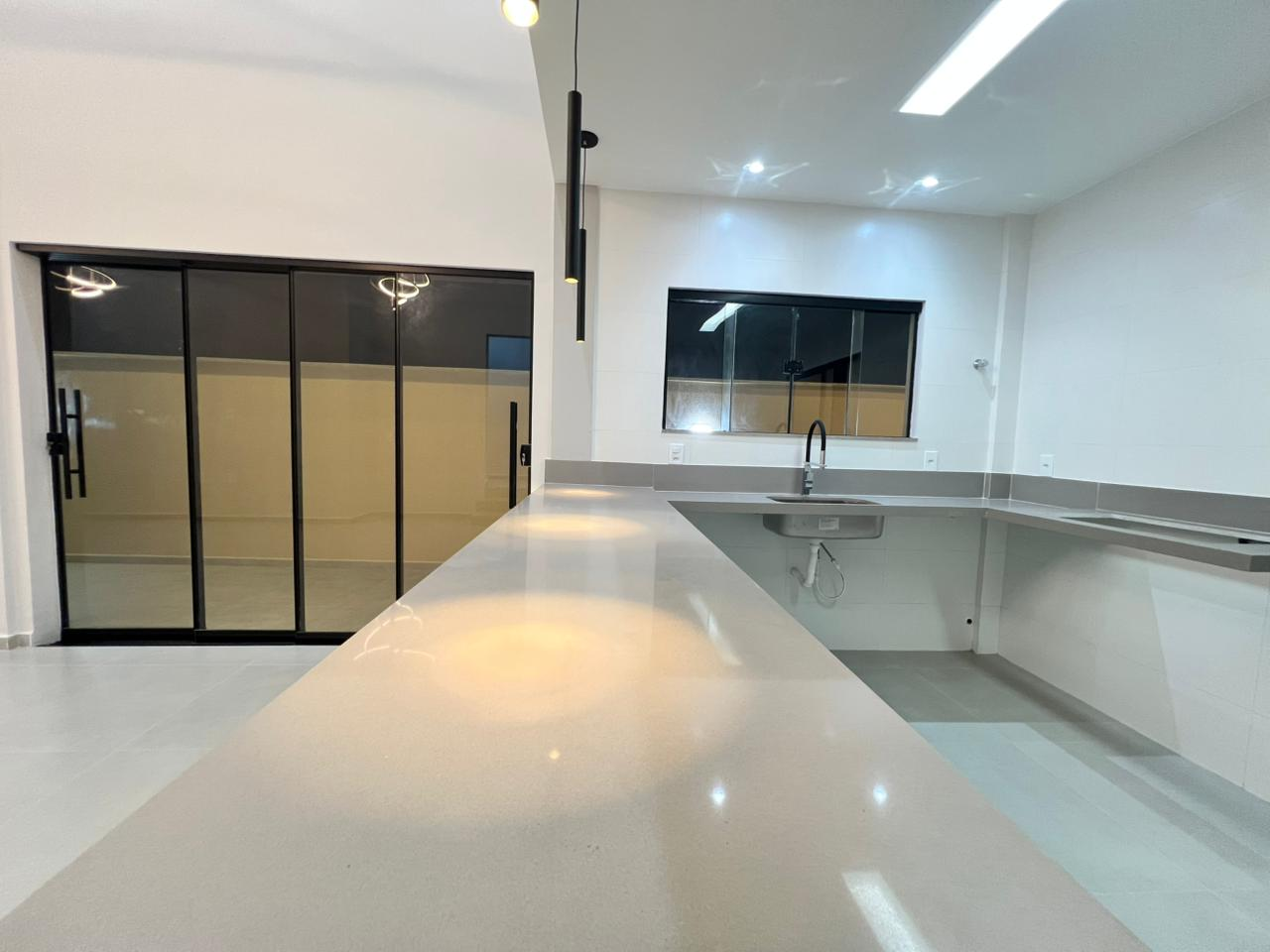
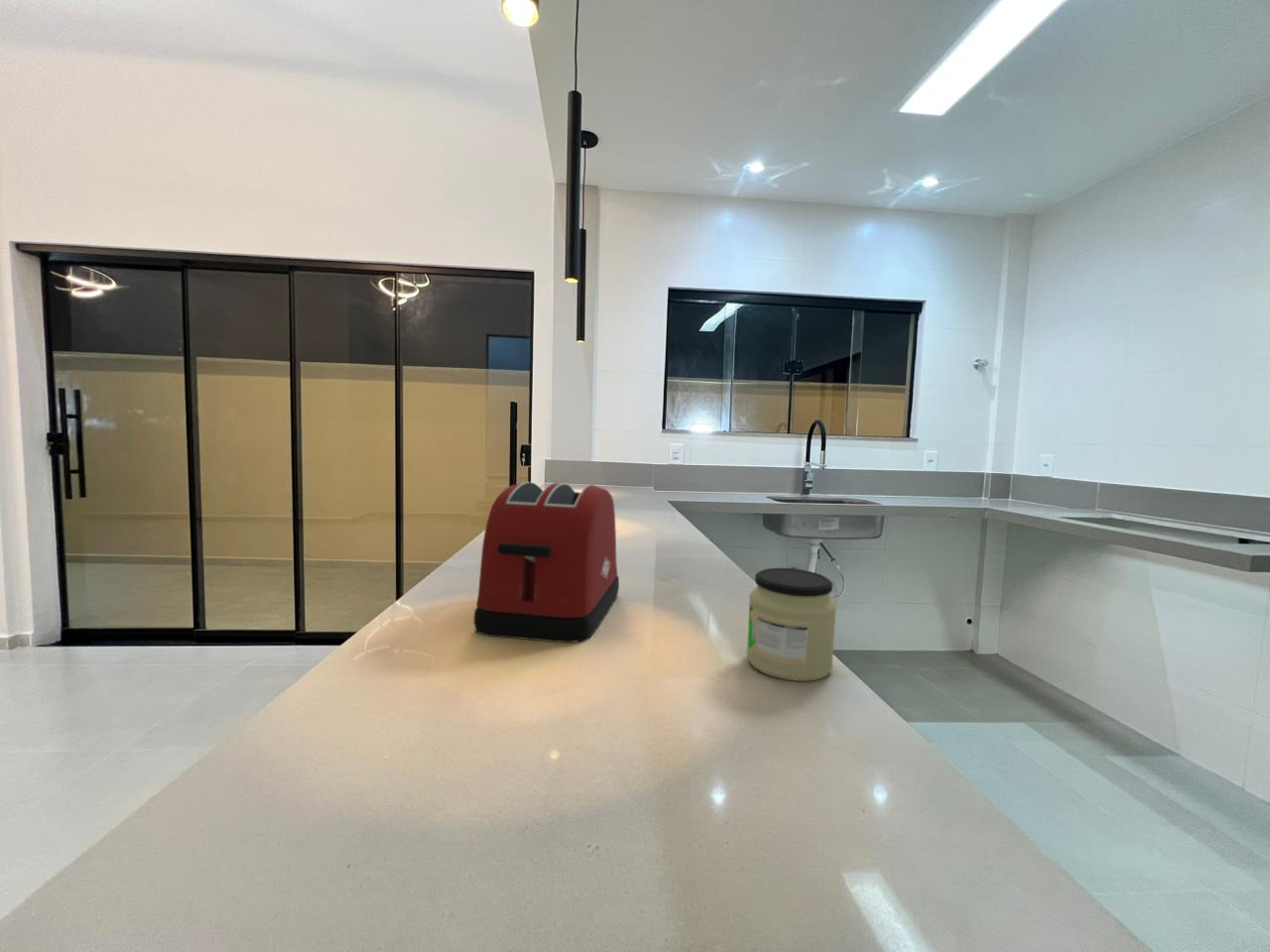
+ jar (791, 620)
+ toaster (554, 548)
